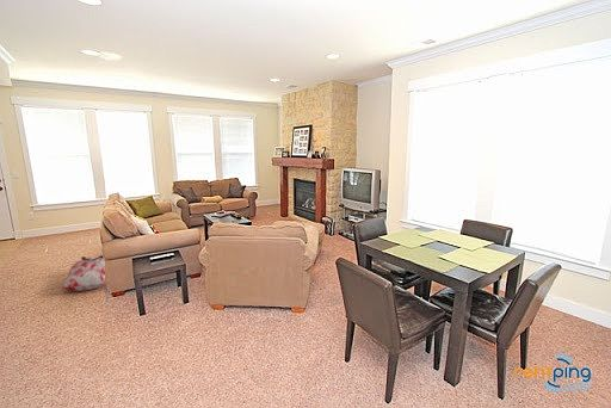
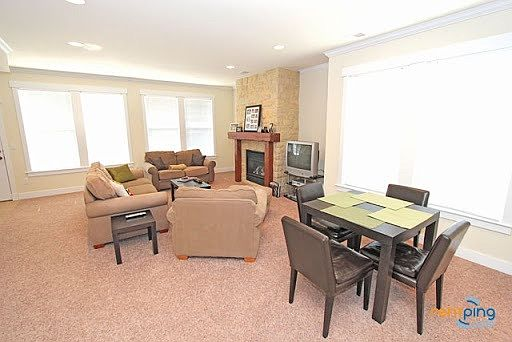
- bag (88, 272)
